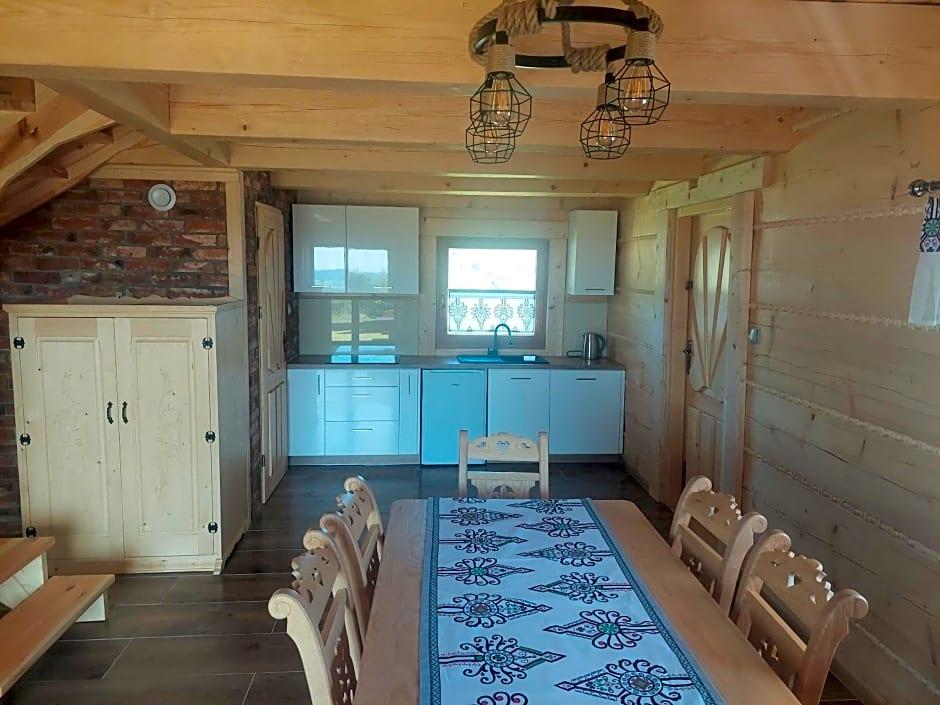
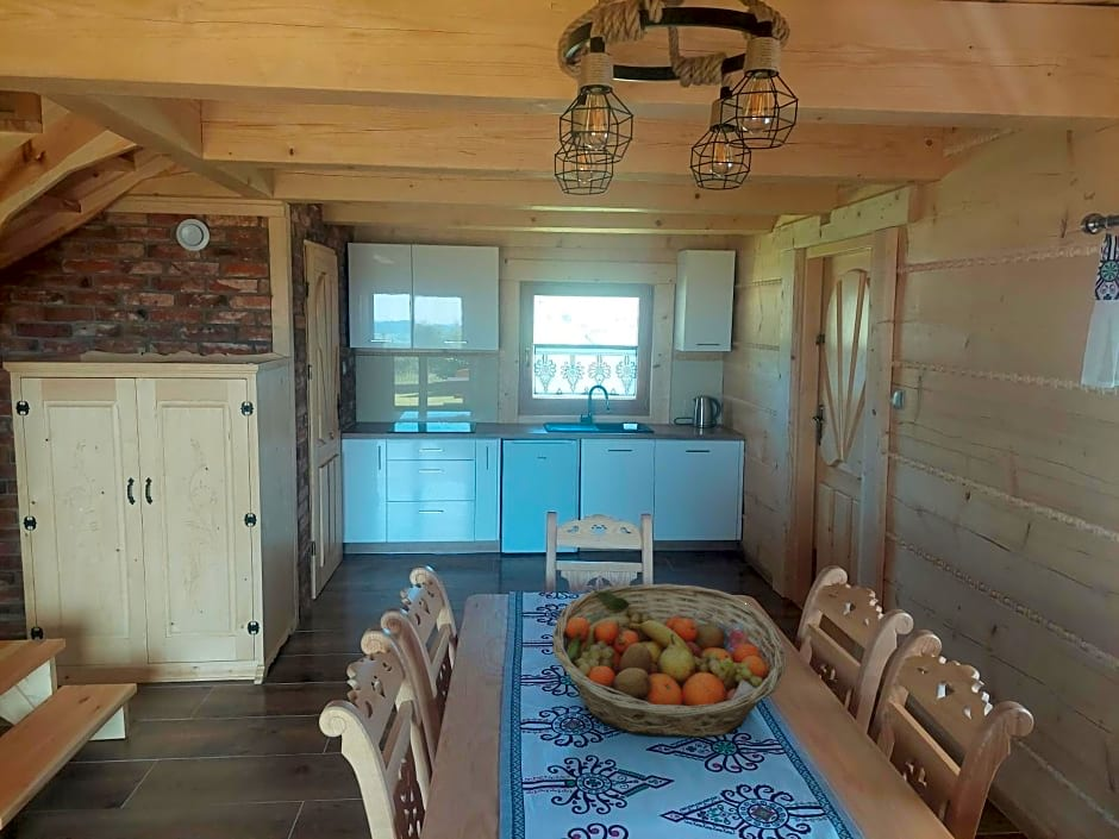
+ fruit basket (665, 657)
